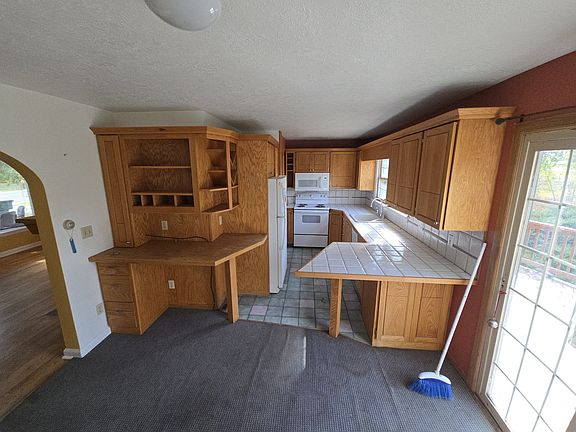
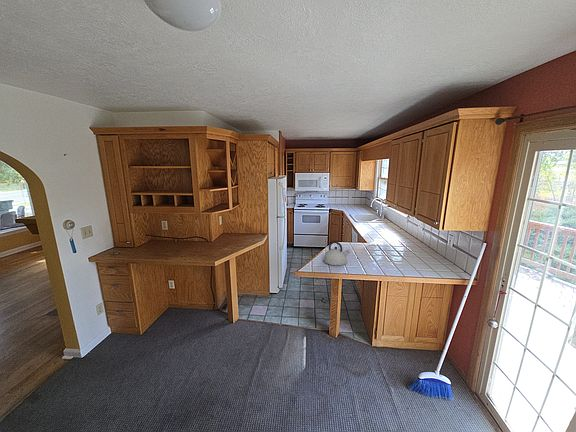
+ kettle (336, 251)
